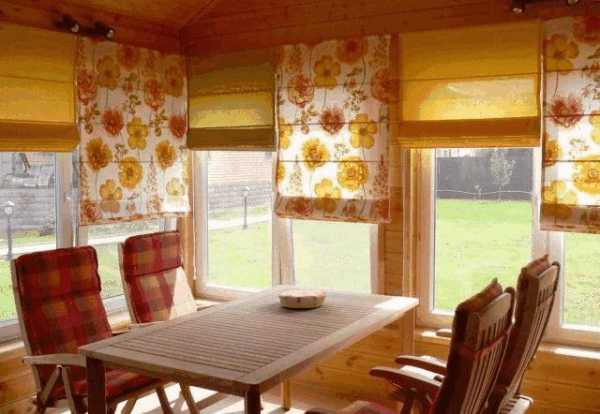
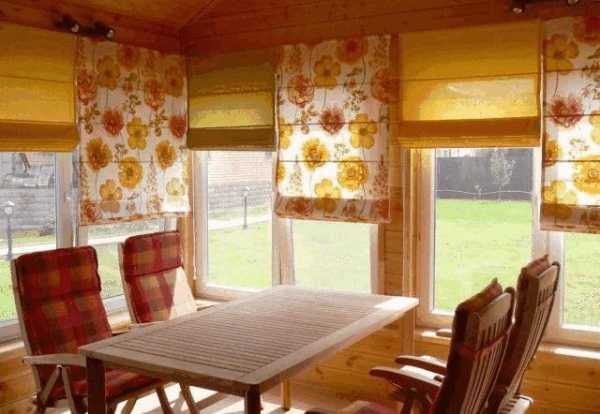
- plate (302, 298)
